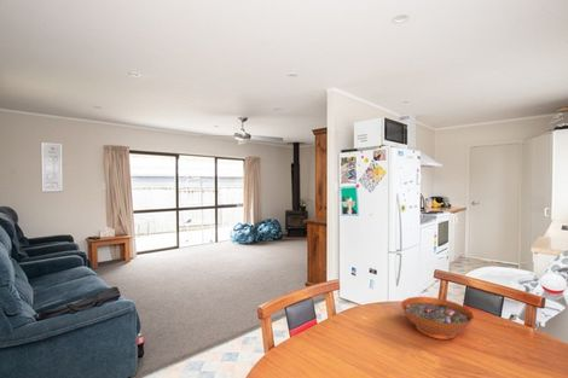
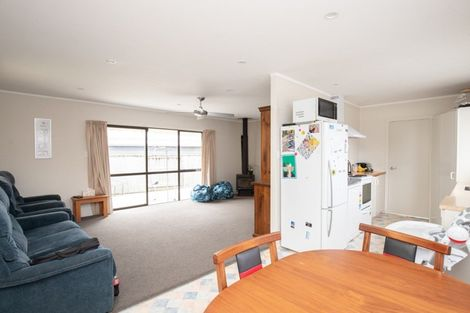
- decorative bowl (435, 319)
